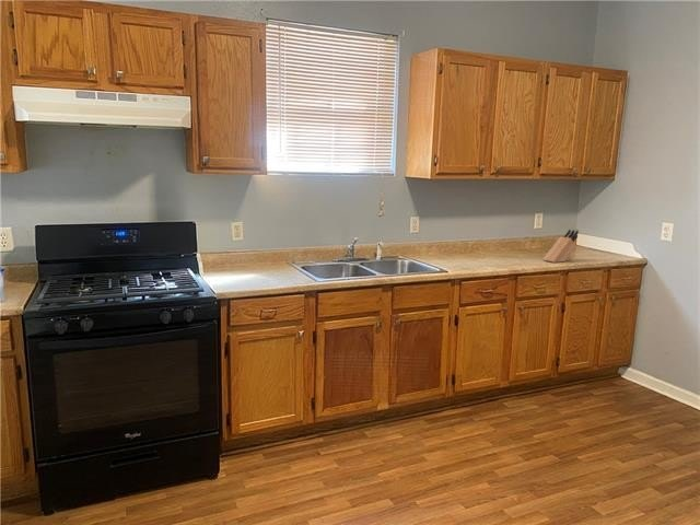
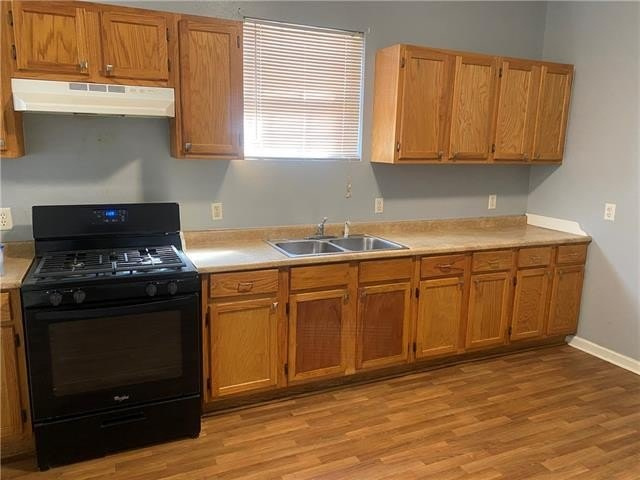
- knife block (561, 245)
